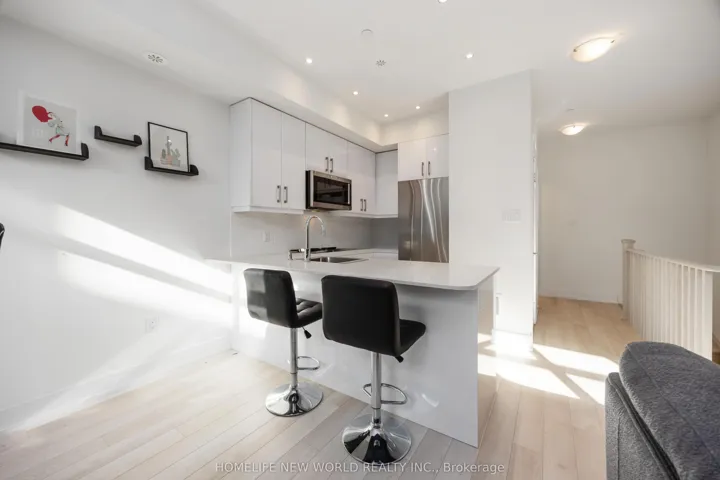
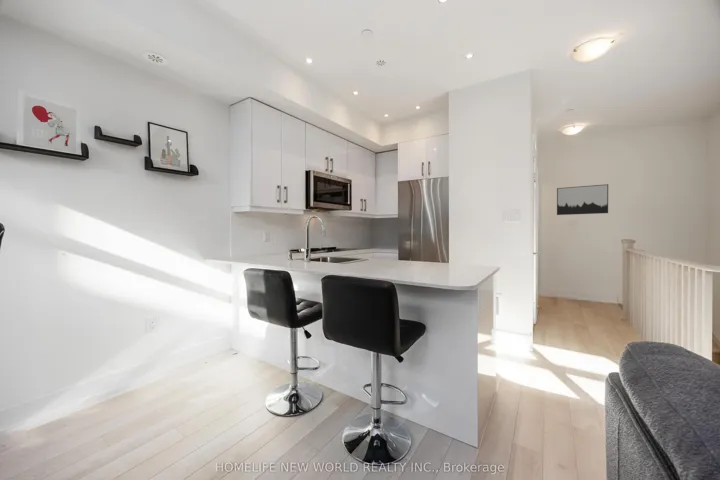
+ wall art (581, 200)
